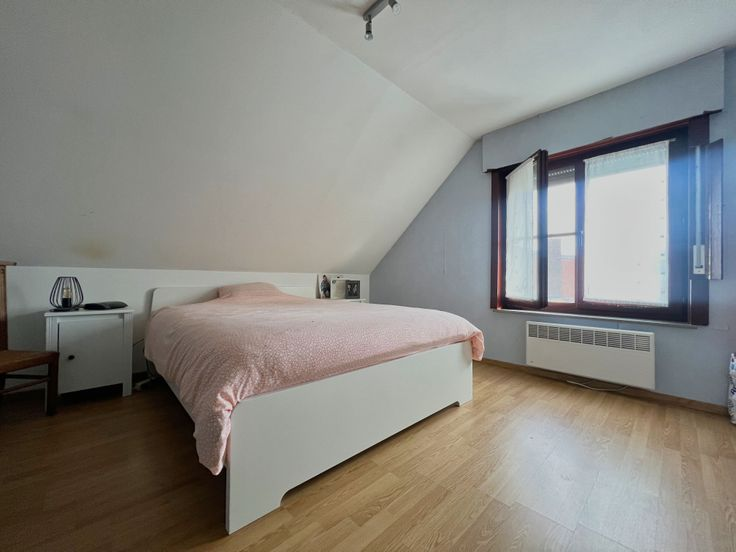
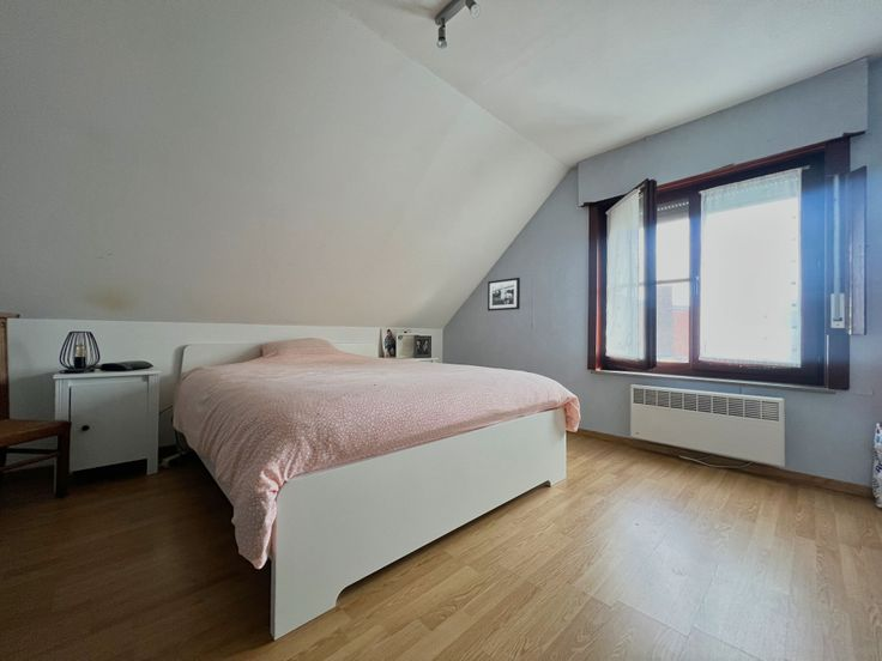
+ picture frame (502, 295)
